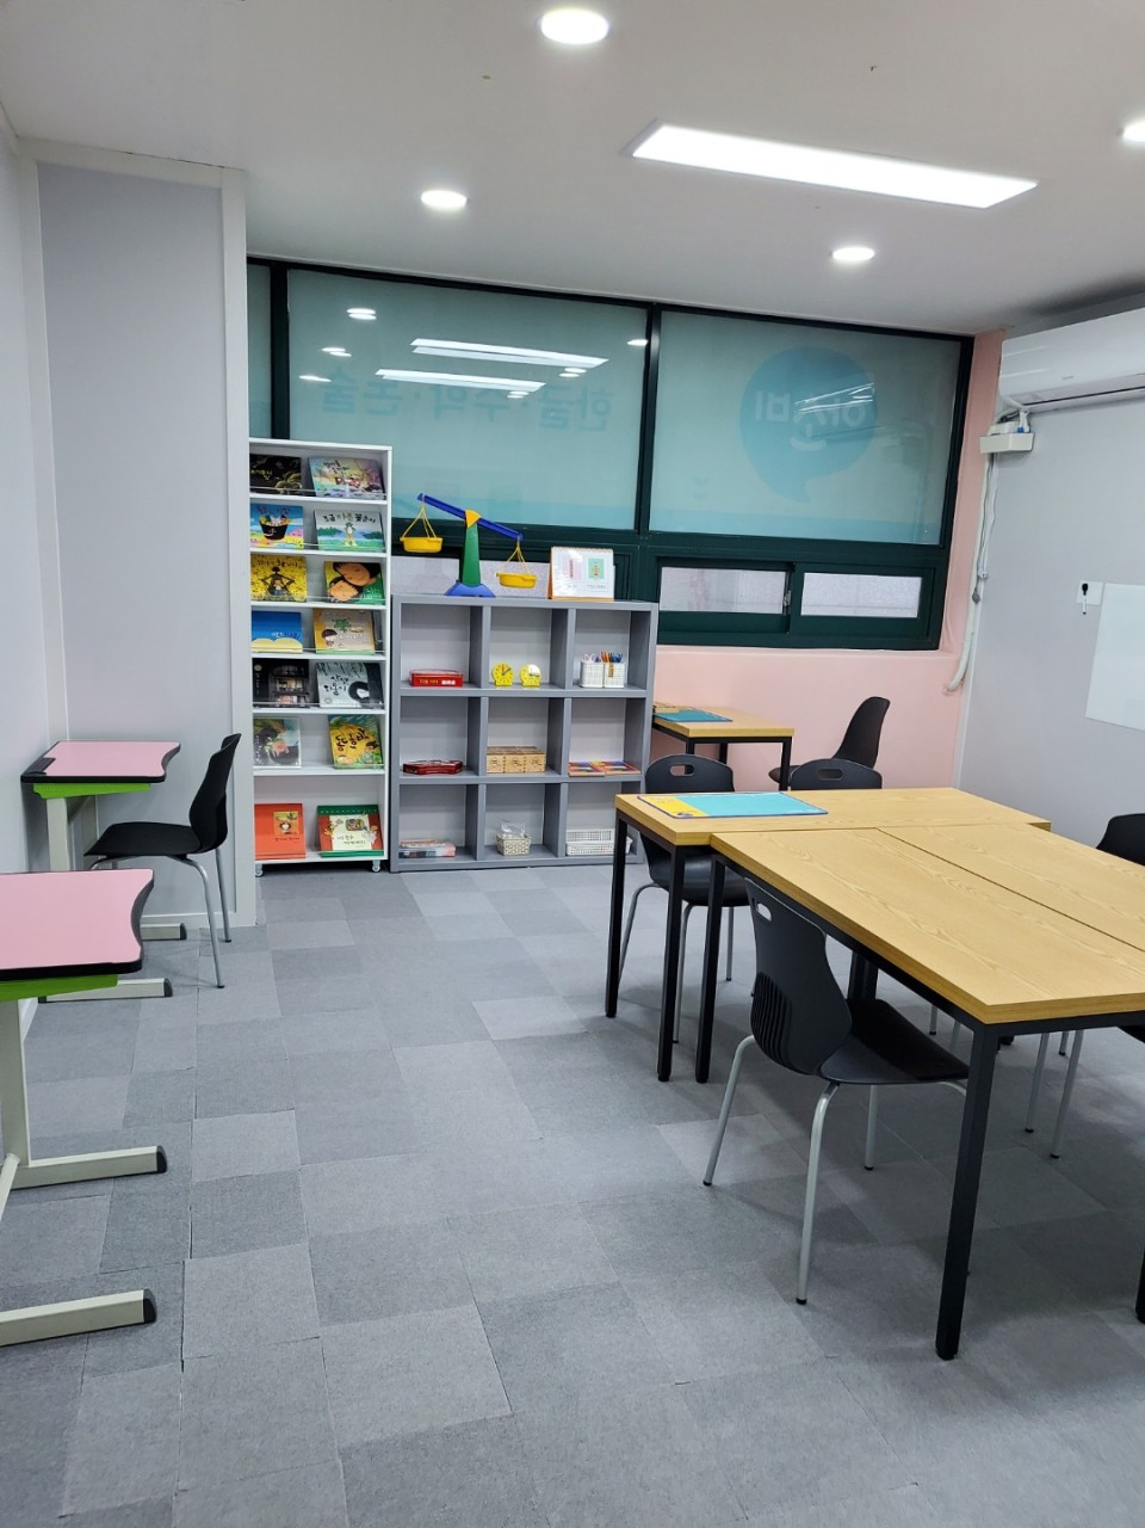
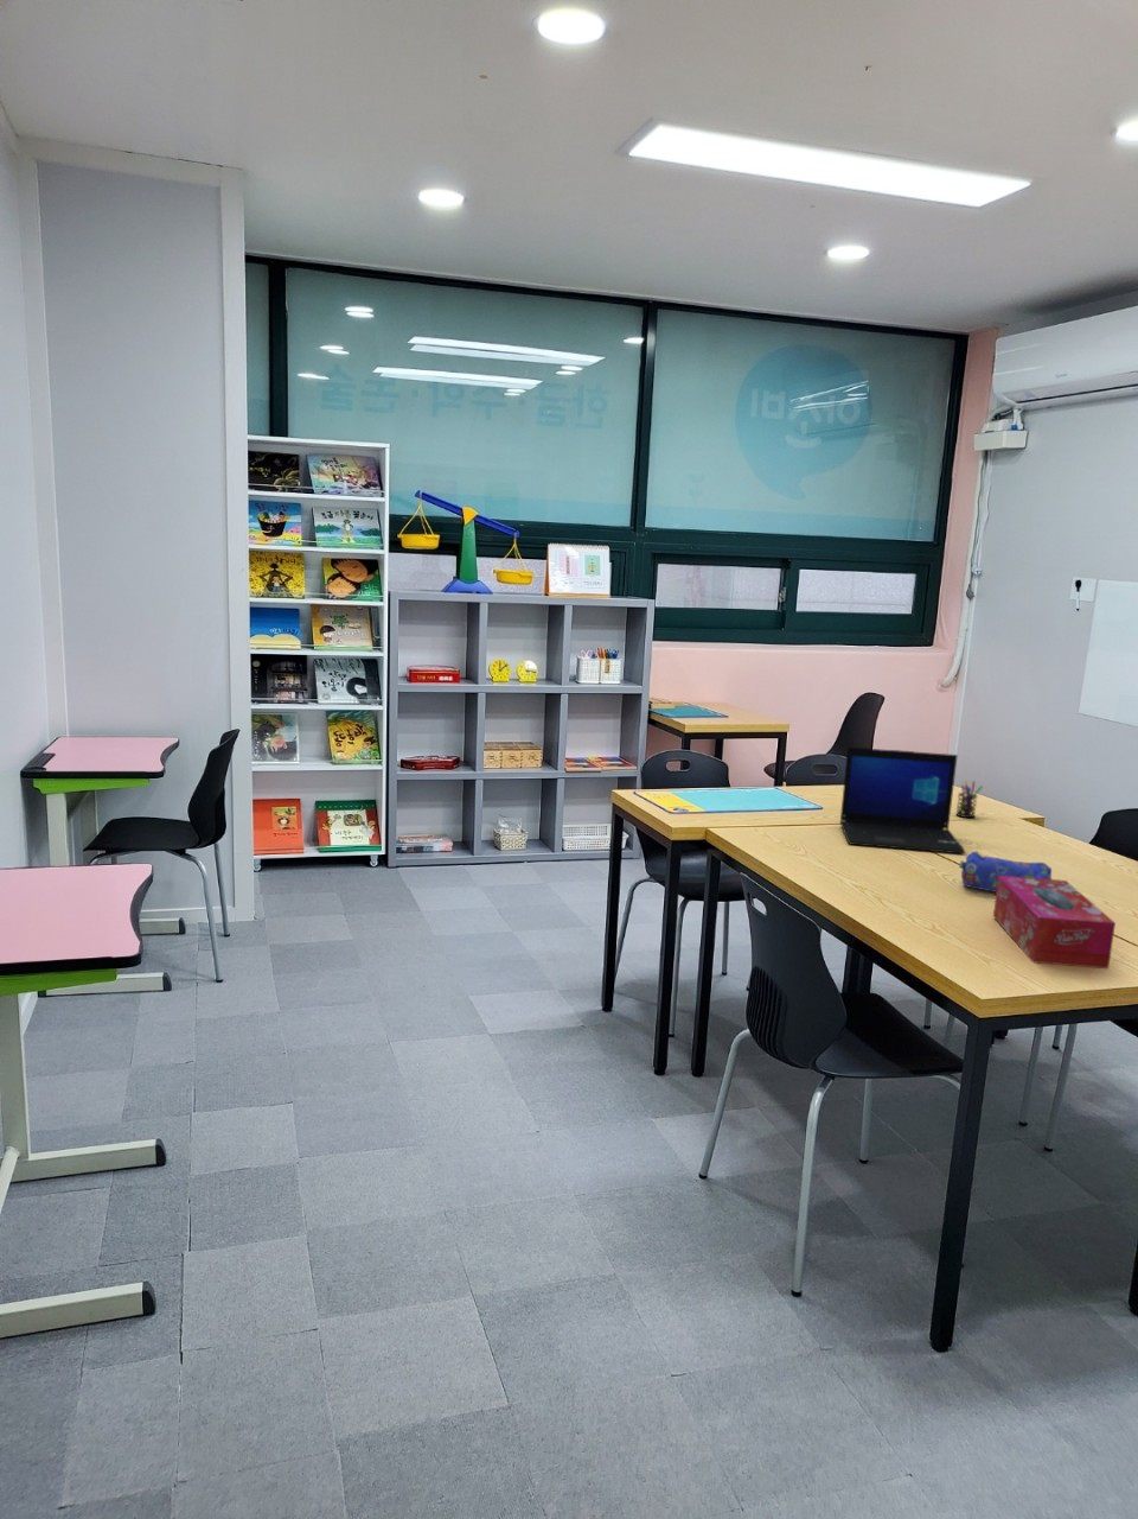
+ pencil case (1005, 874)
+ tissue box (1051, 919)
+ pen holder (969, 798)
+ laptop (904, 799)
